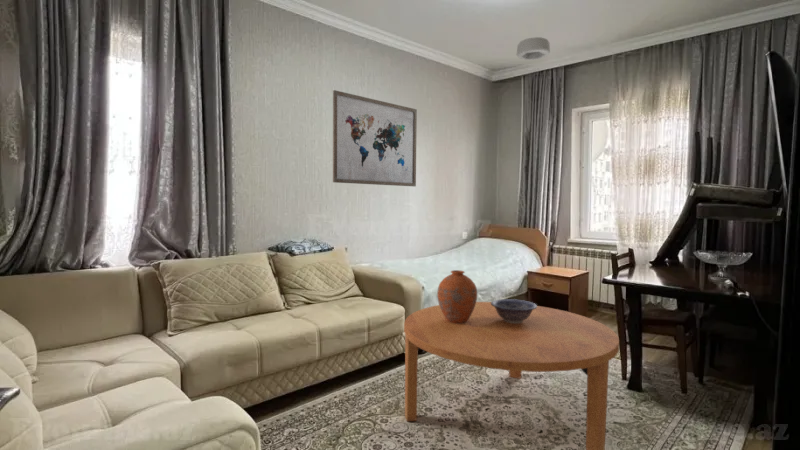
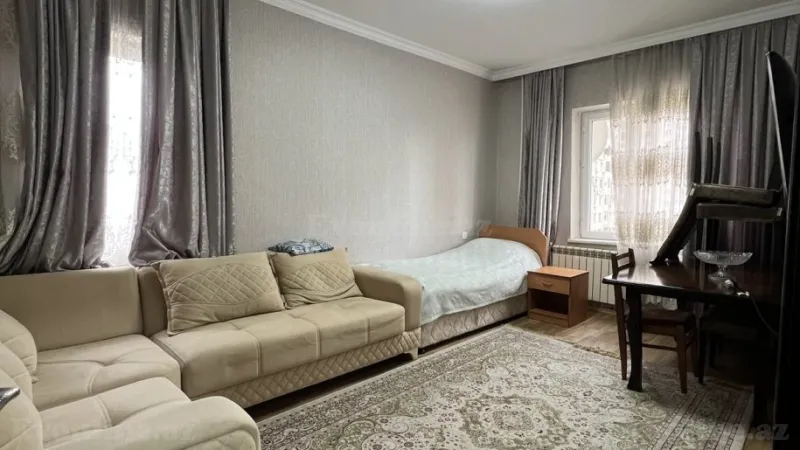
- ceiling light (533, 48)
- wall art (378, 142)
- vase (457, 295)
- decorative bowl (513, 312)
- coffee table (504, 368)
